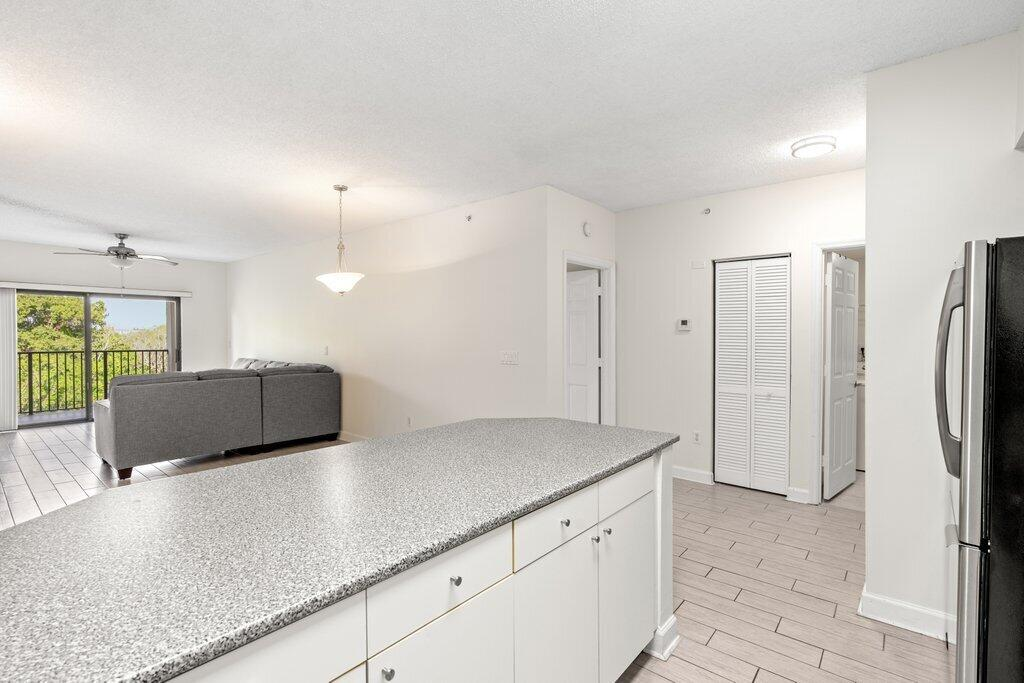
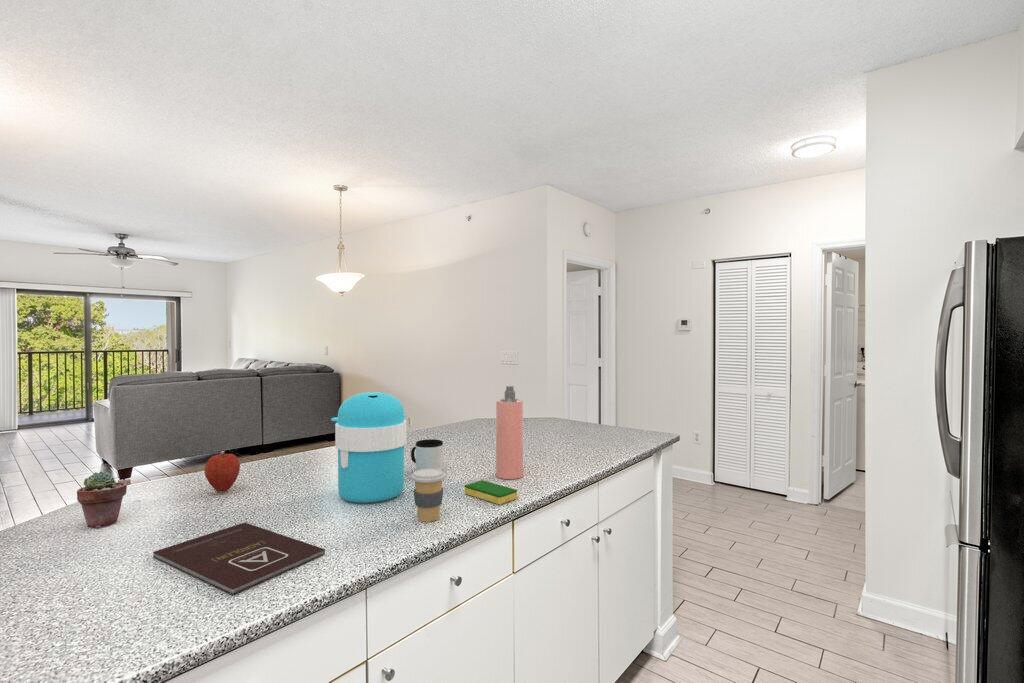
+ spray bottle (509, 430)
+ book (239, 552)
+ dish sponge (490, 491)
+ coffee cup (428, 495)
+ coffee maker (371, 443)
+ mug (425, 456)
+ potted succulent (102, 497)
+ apple (222, 472)
